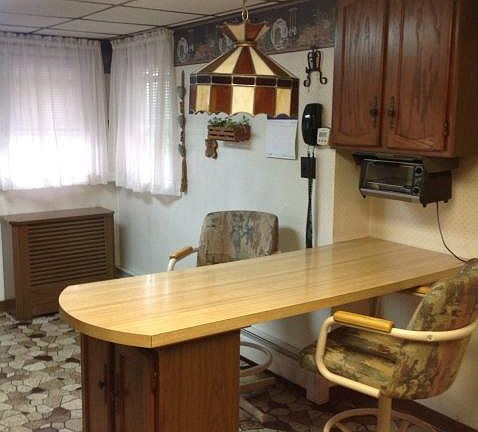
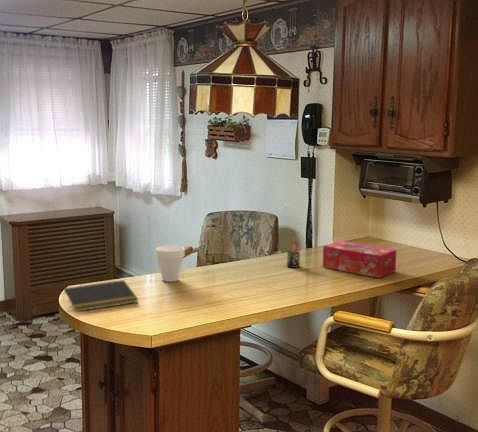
+ cup (170, 264)
+ tissue box (359, 258)
+ pen holder (291, 252)
+ notepad (101, 295)
